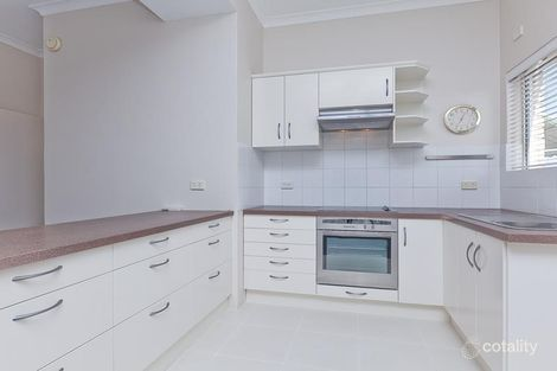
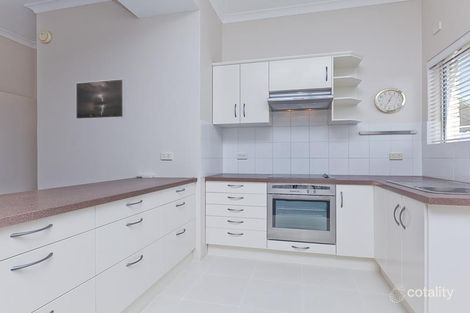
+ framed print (99, 99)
